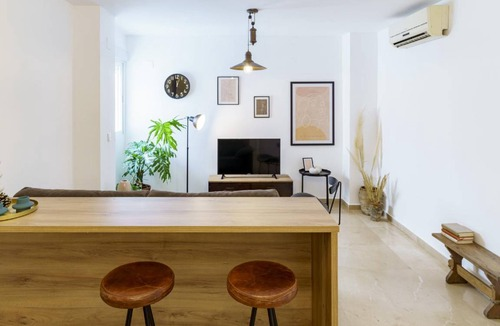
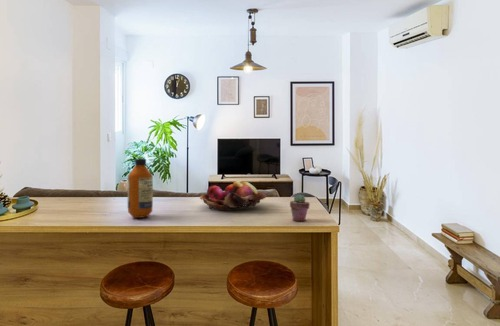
+ bottle (140, 187)
+ fruit basket (234, 194)
+ potted succulent (299, 207)
